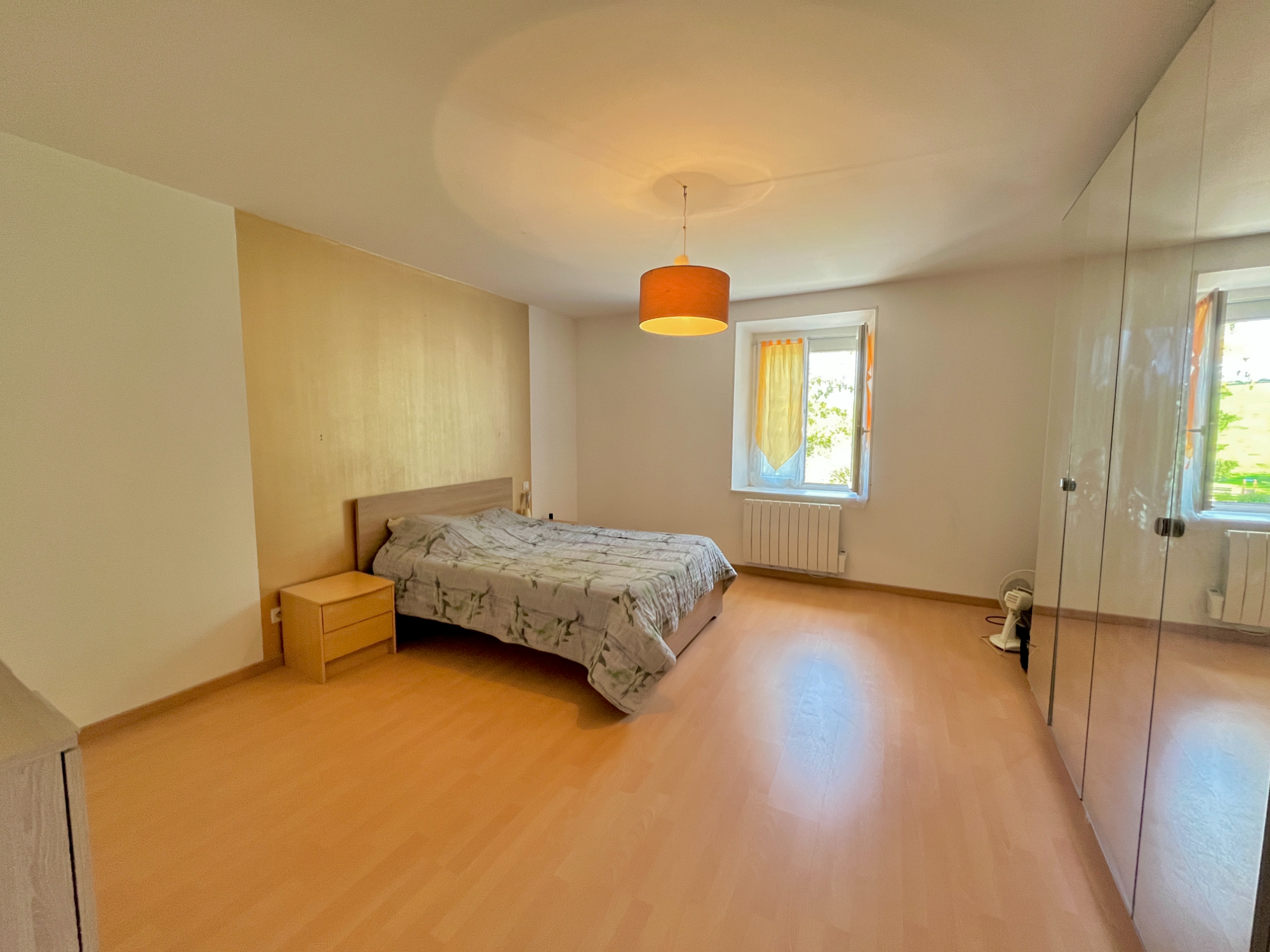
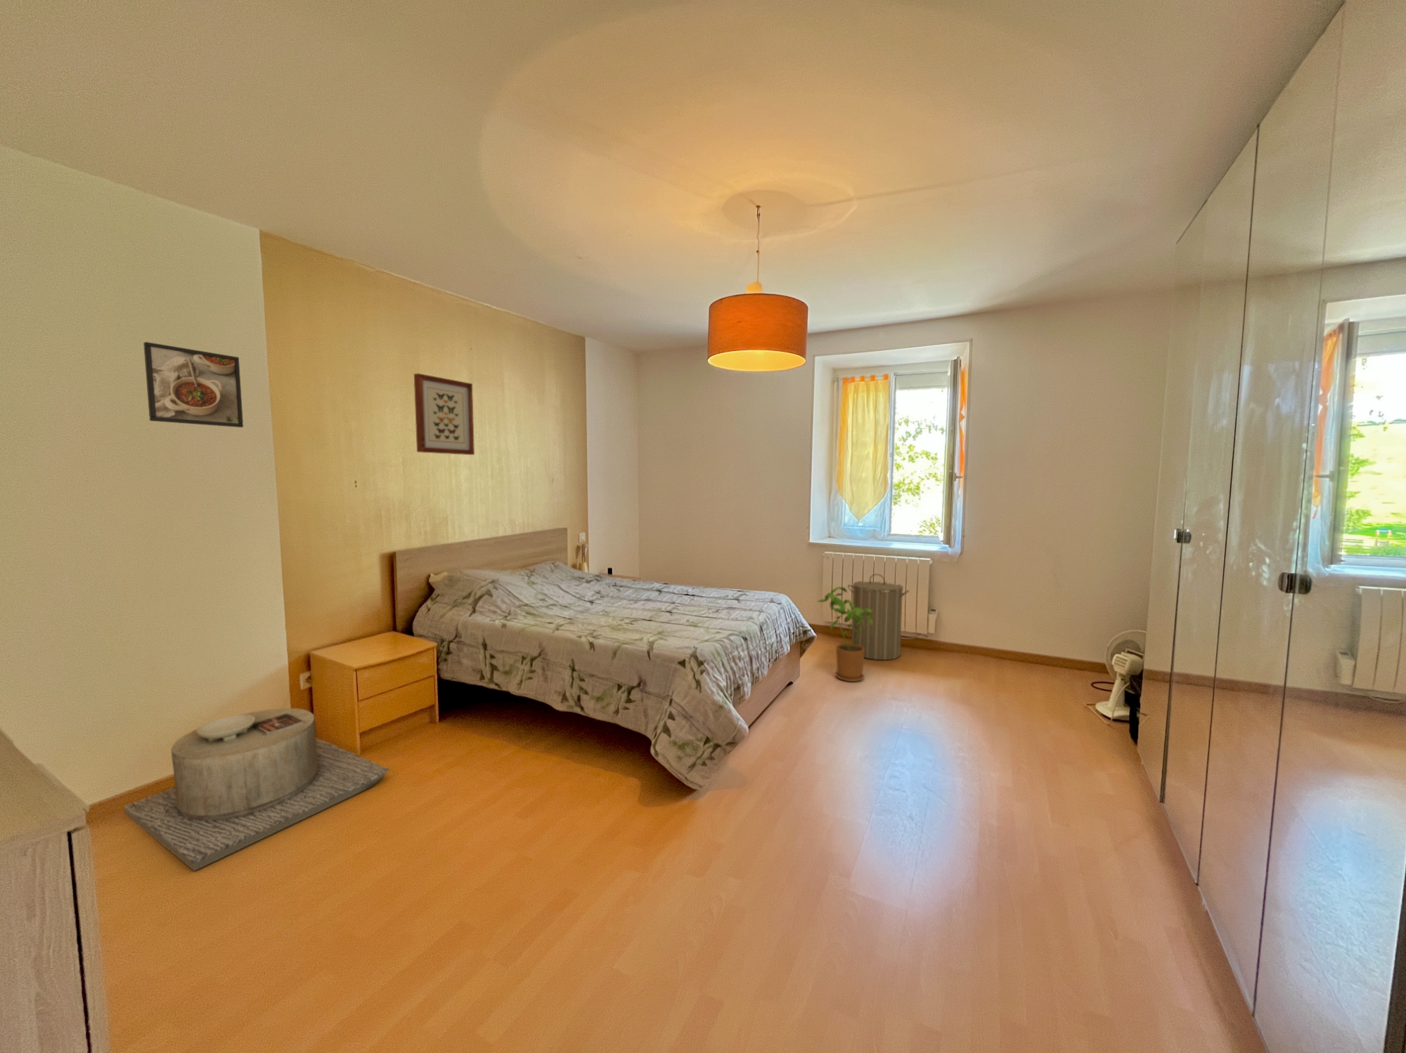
+ side table (262, 755)
+ house plant (848, 633)
+ laundry hamper (877, 613)
+ wall art (446, 416)
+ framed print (196, 387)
